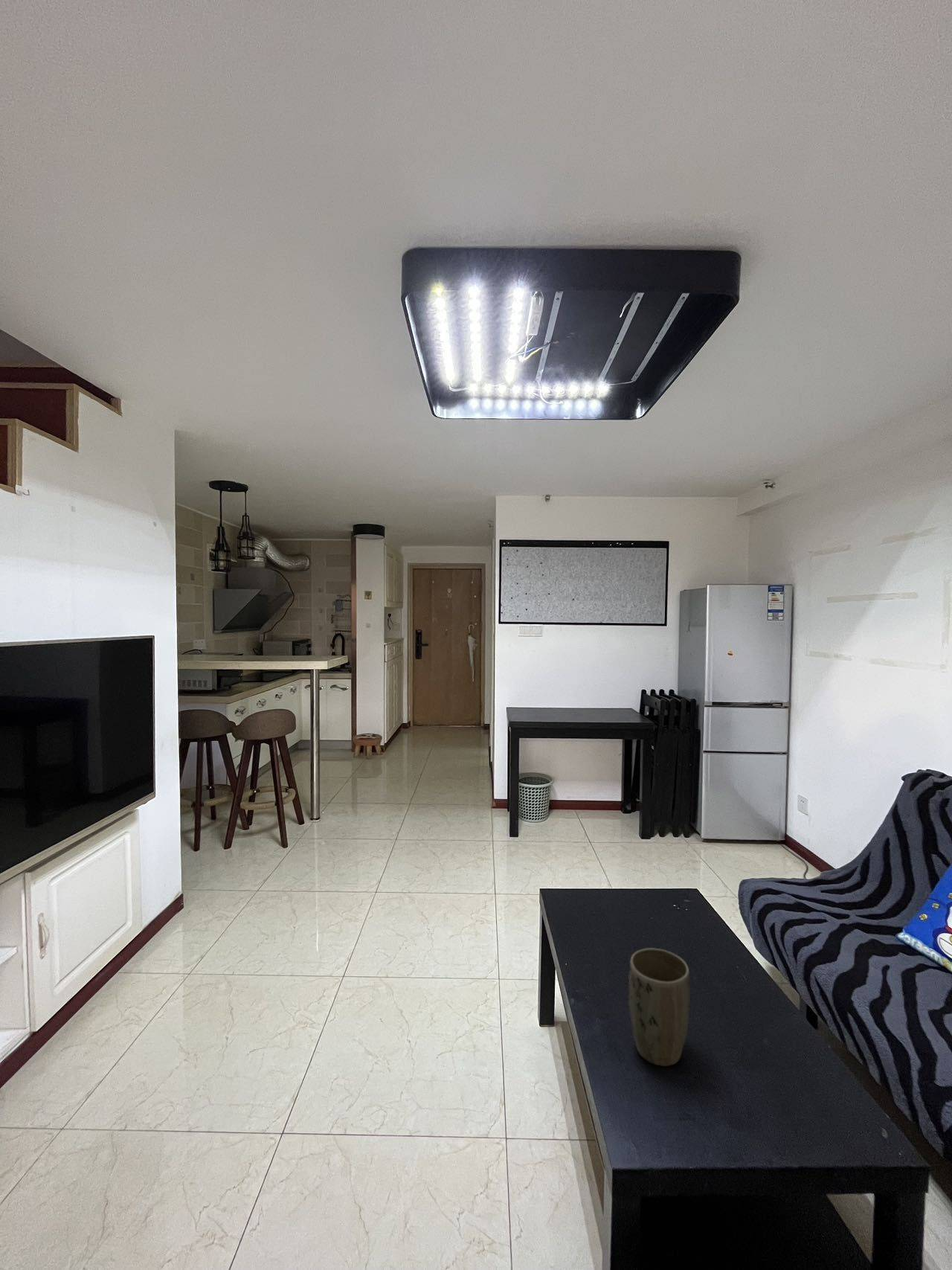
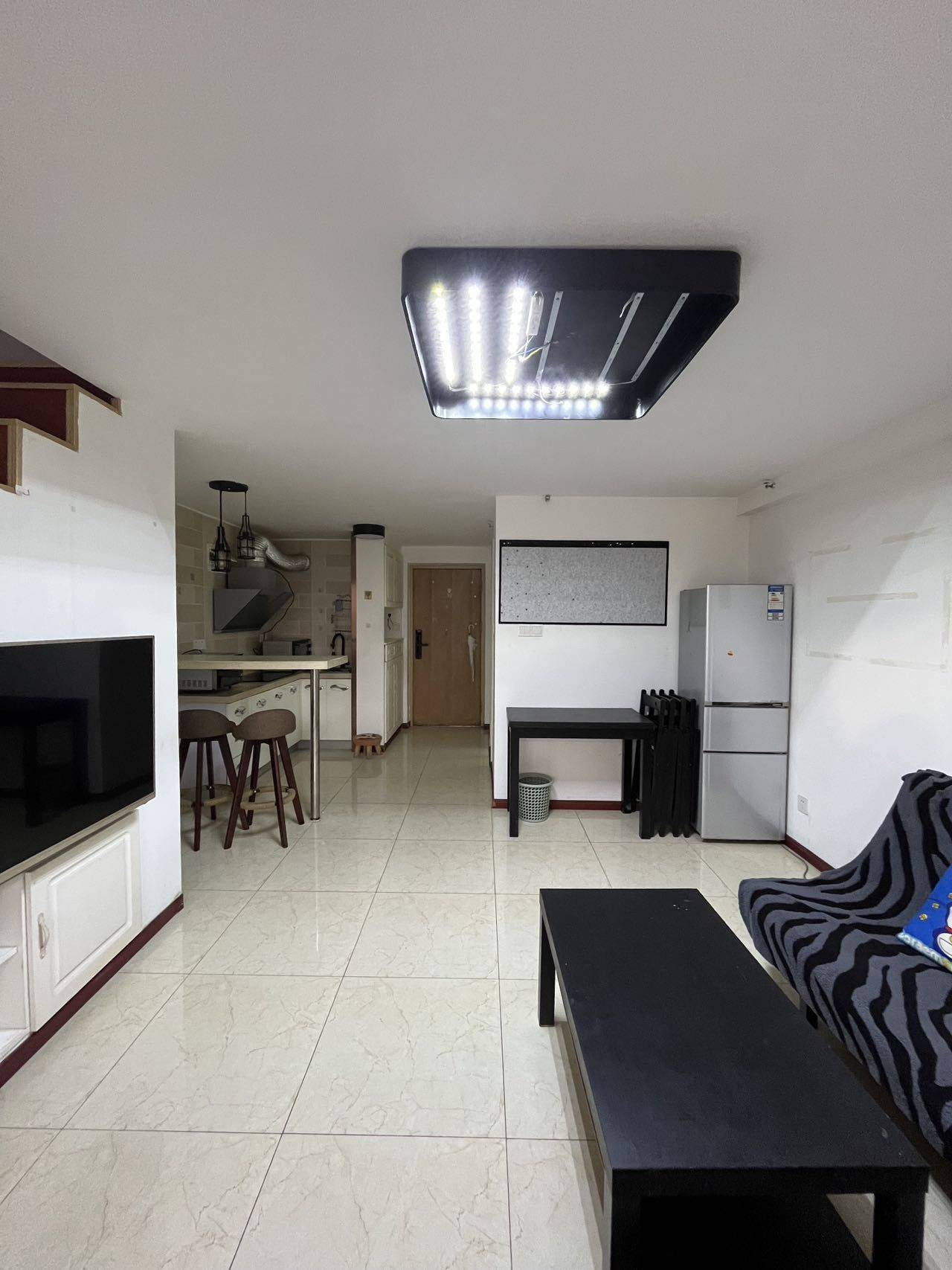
- plant pot (658, 1007)
